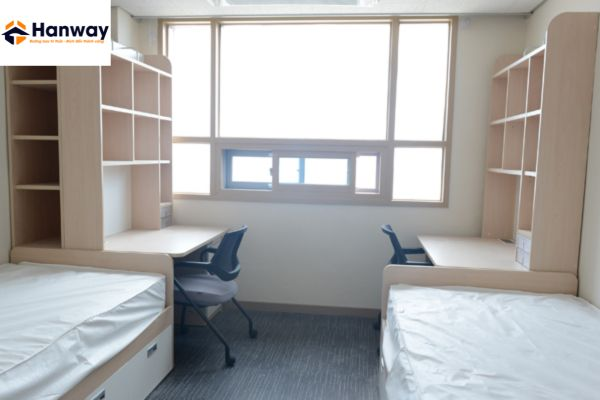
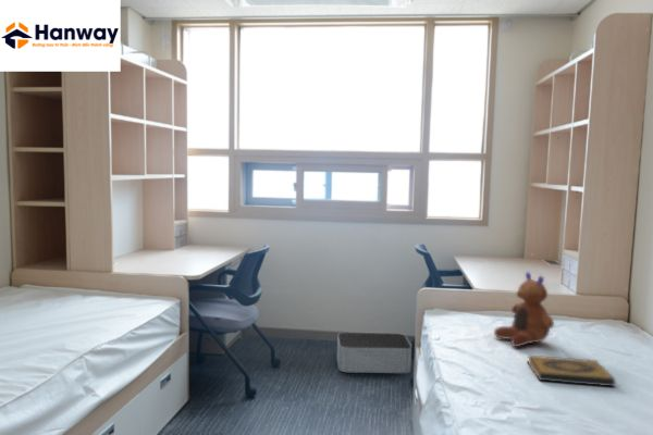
+ toy (523, 308)
+ storage bin (372, 351)
+ hardback book (568, 370)
